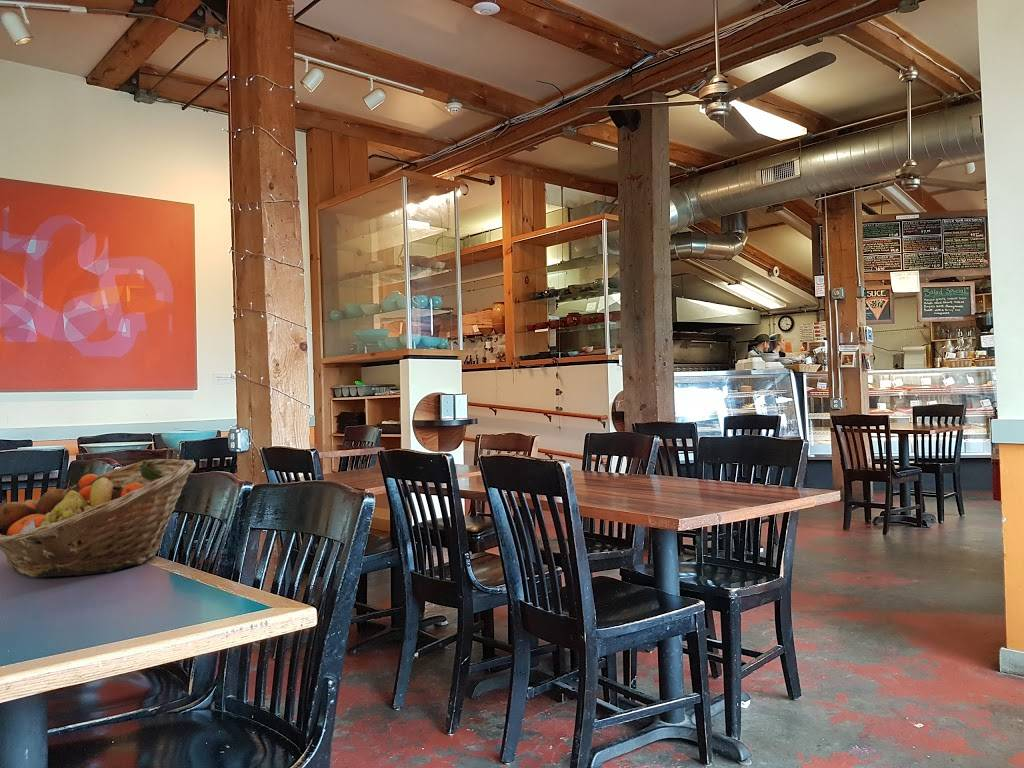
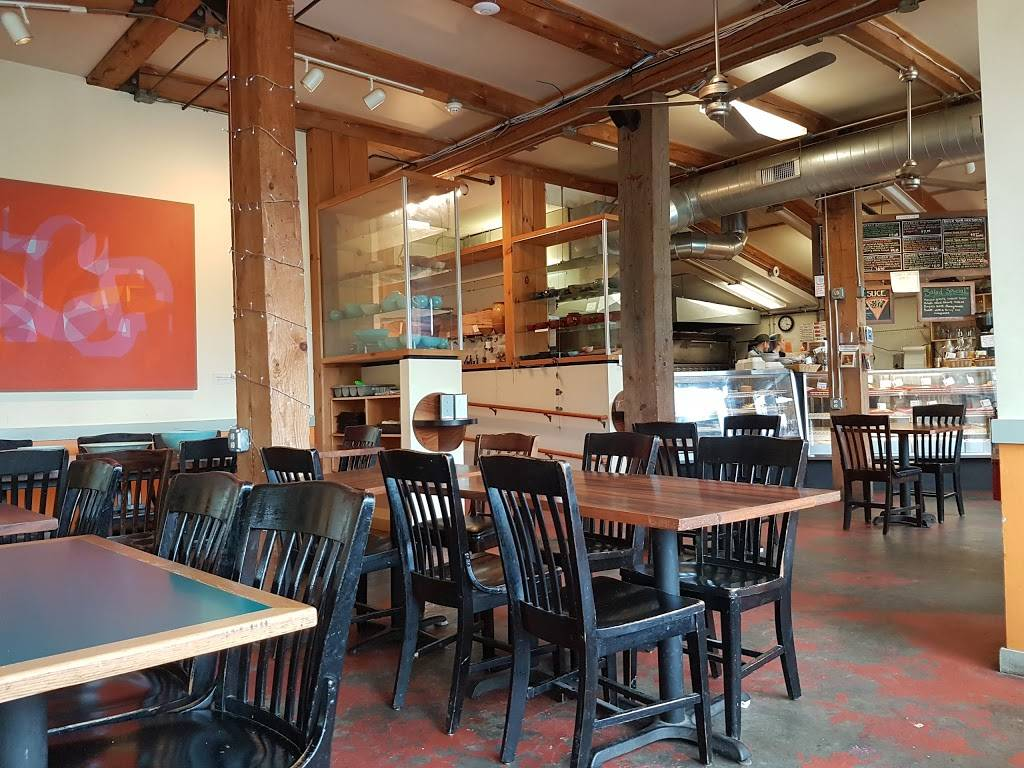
- fruit basket (96, 512)
